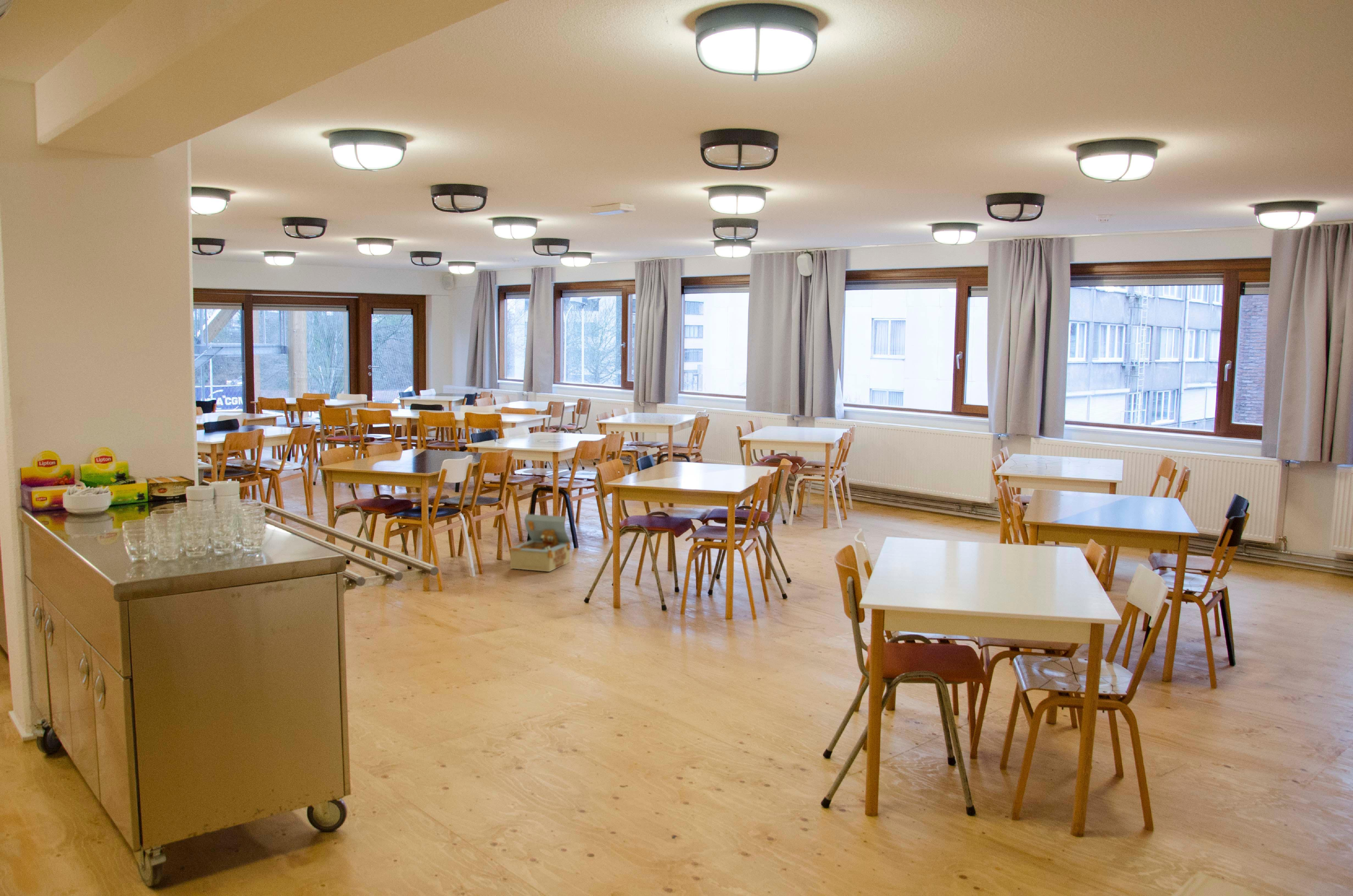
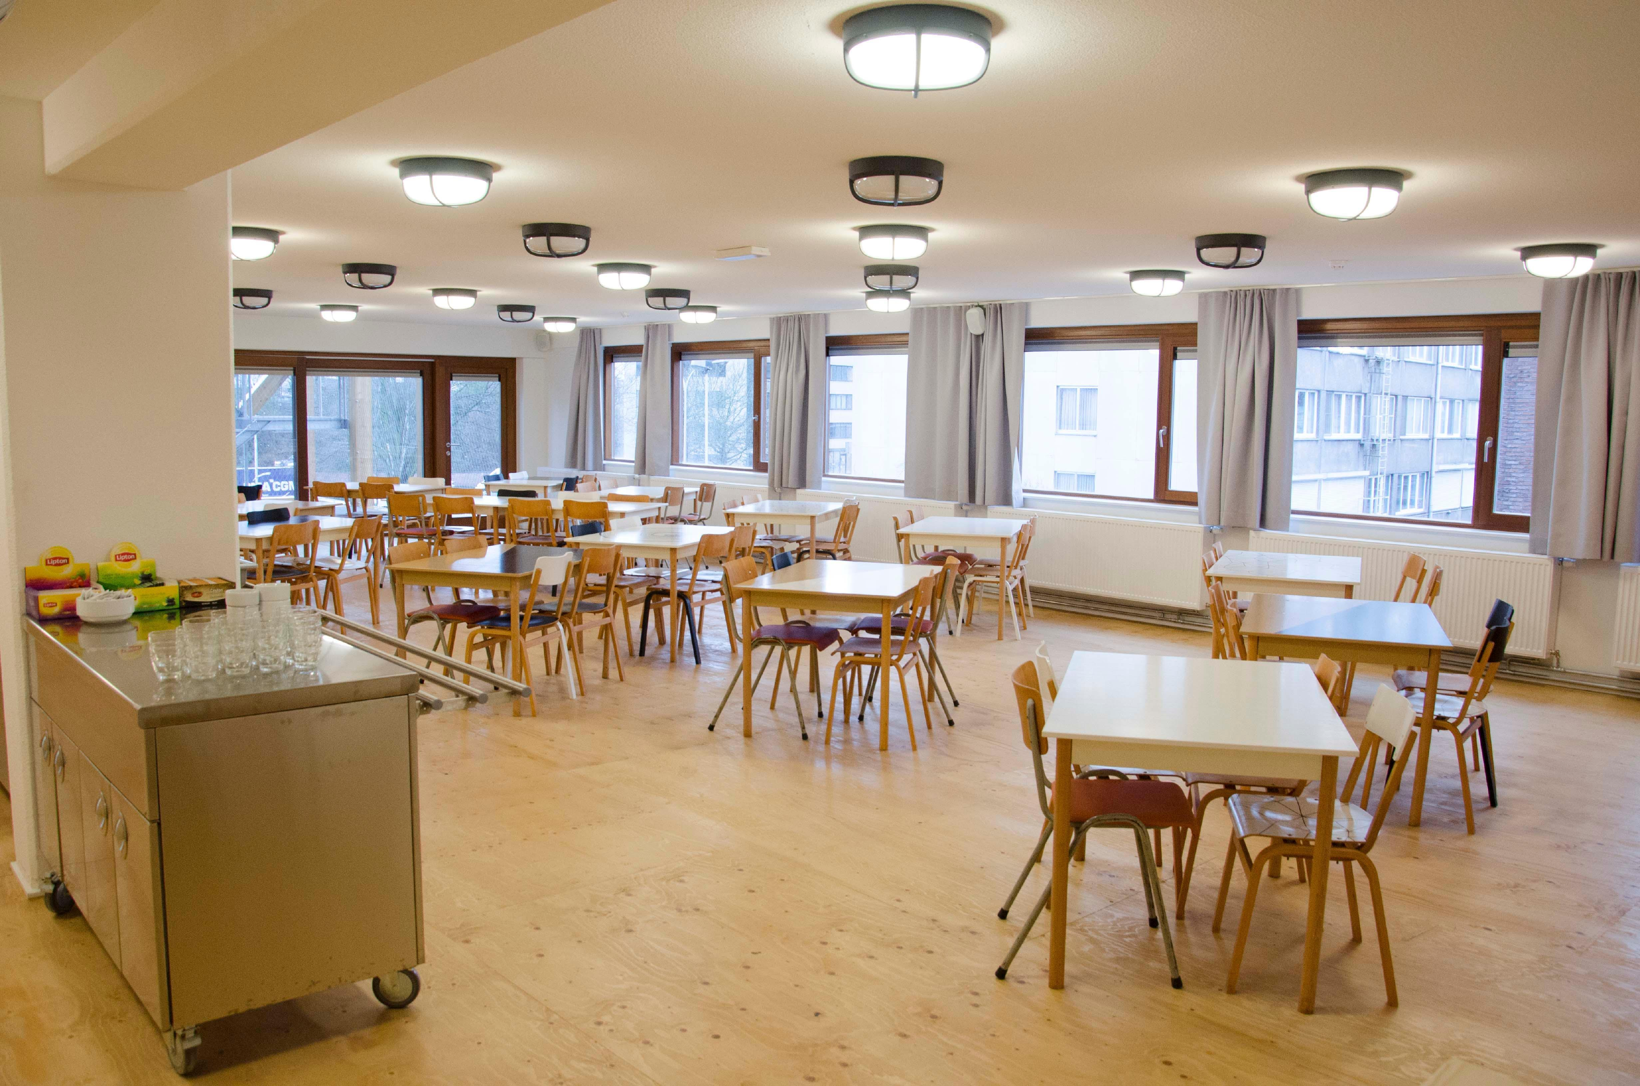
- cardboard box (541, 541)
